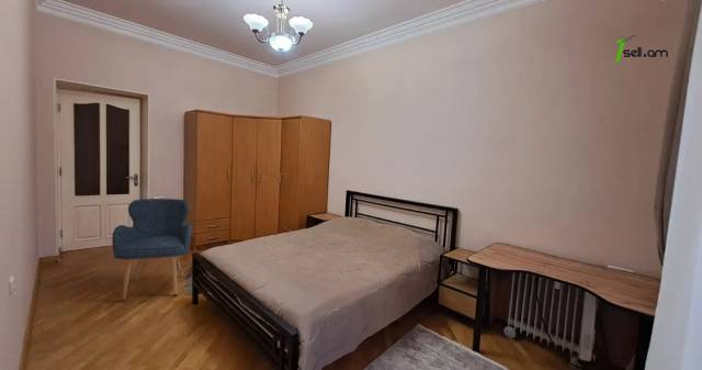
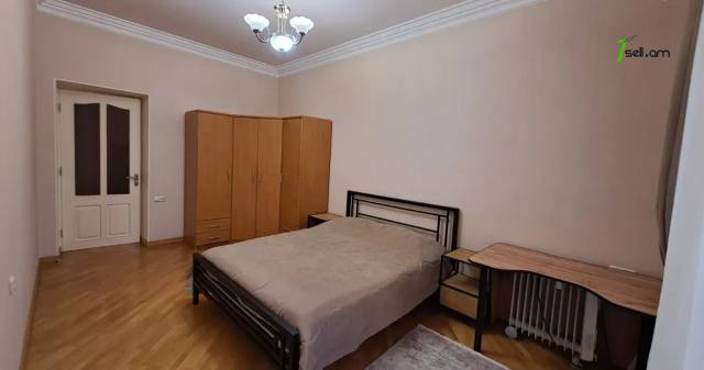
- chair (156, 244)
